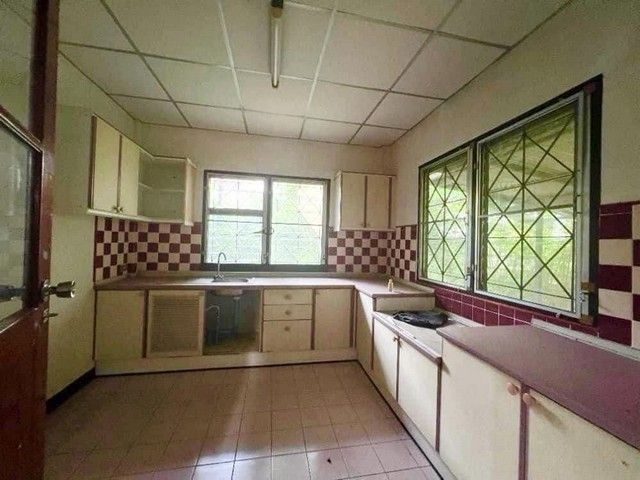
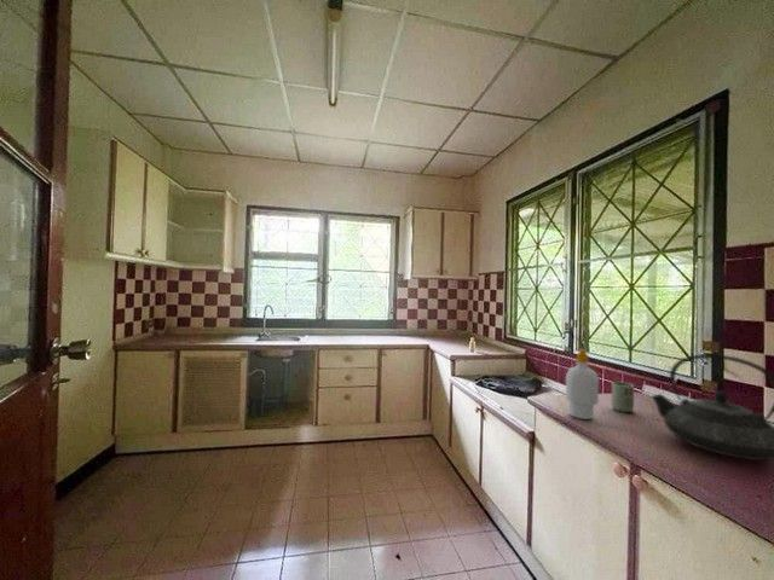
+ cup (622, 396)
+ soap bottle (582, 382)
+ teapot (712, 400)
